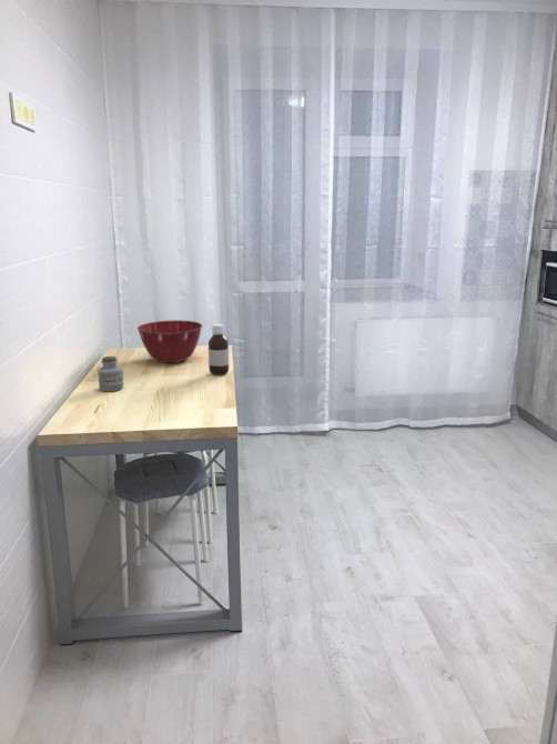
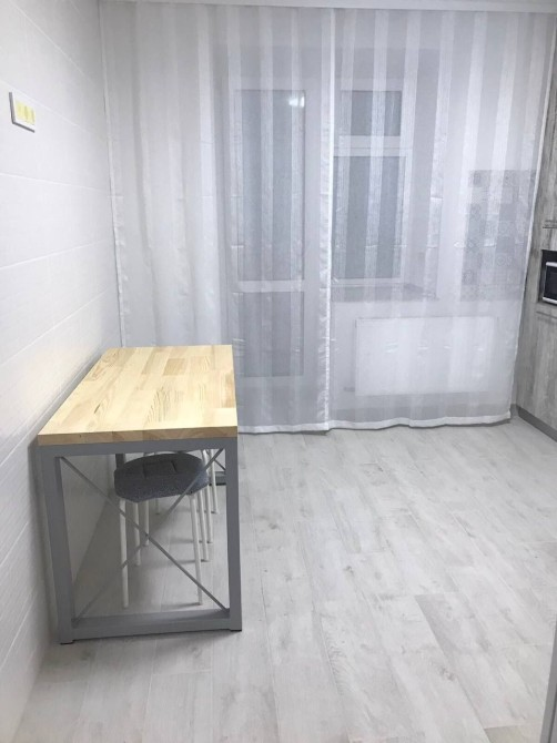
- jar (110, 372)
- bottle (219, 349)
- mixing bowl (170, 342)
